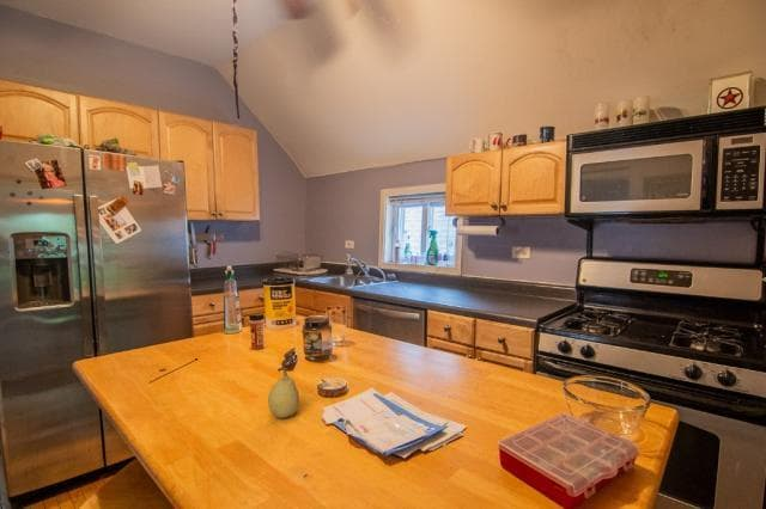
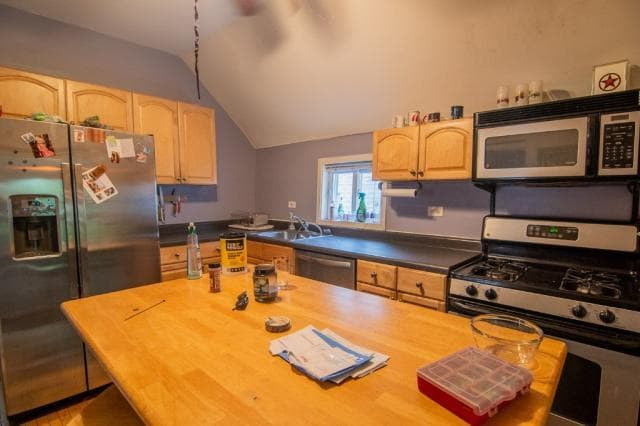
- fruit (284, 390)
